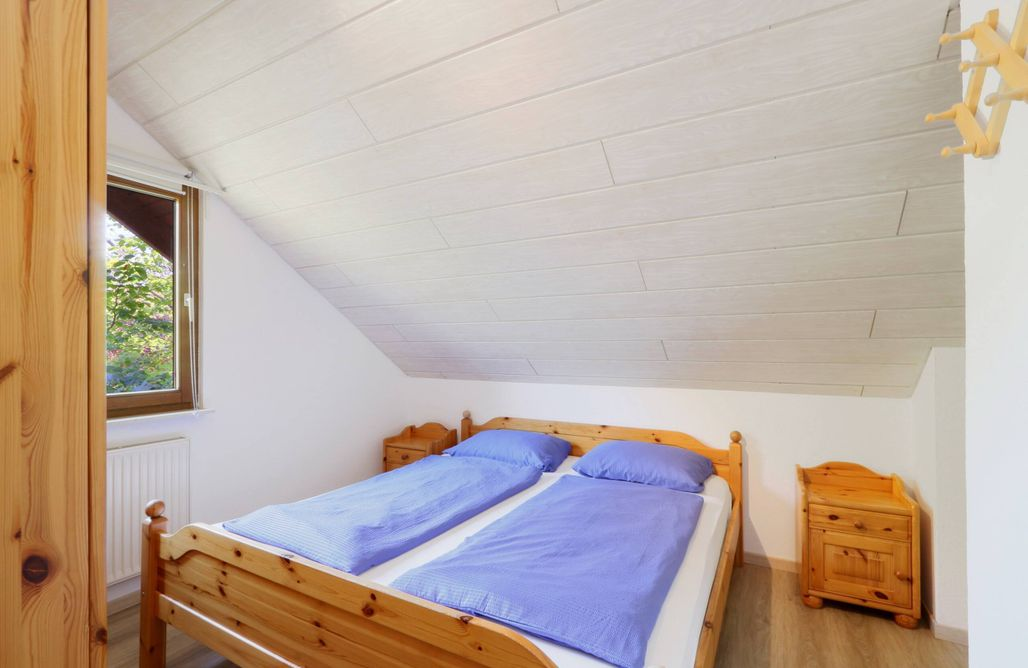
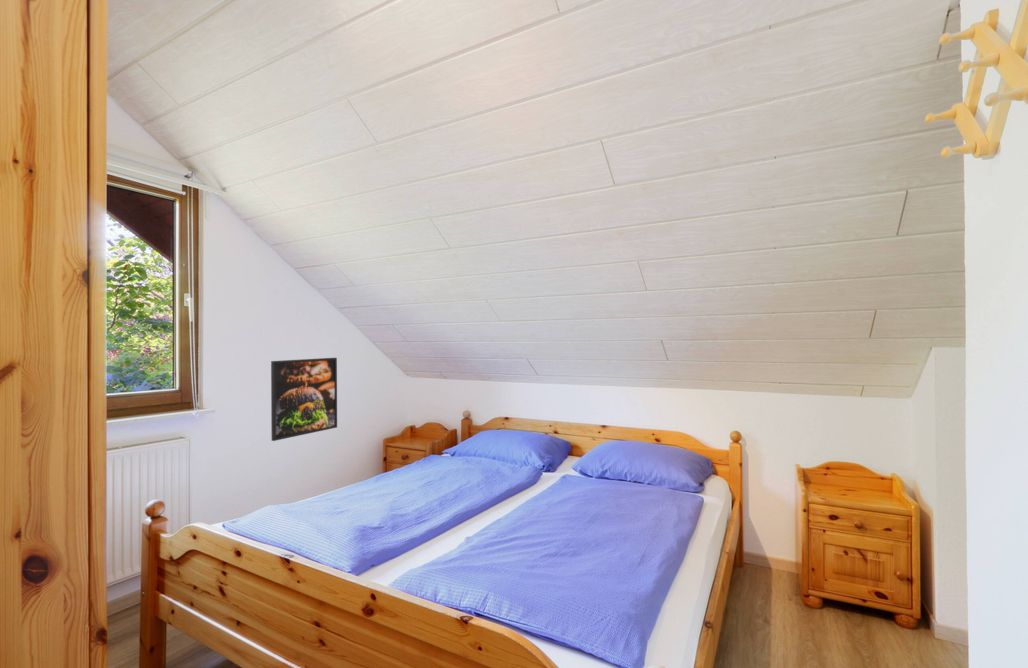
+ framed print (306, 396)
